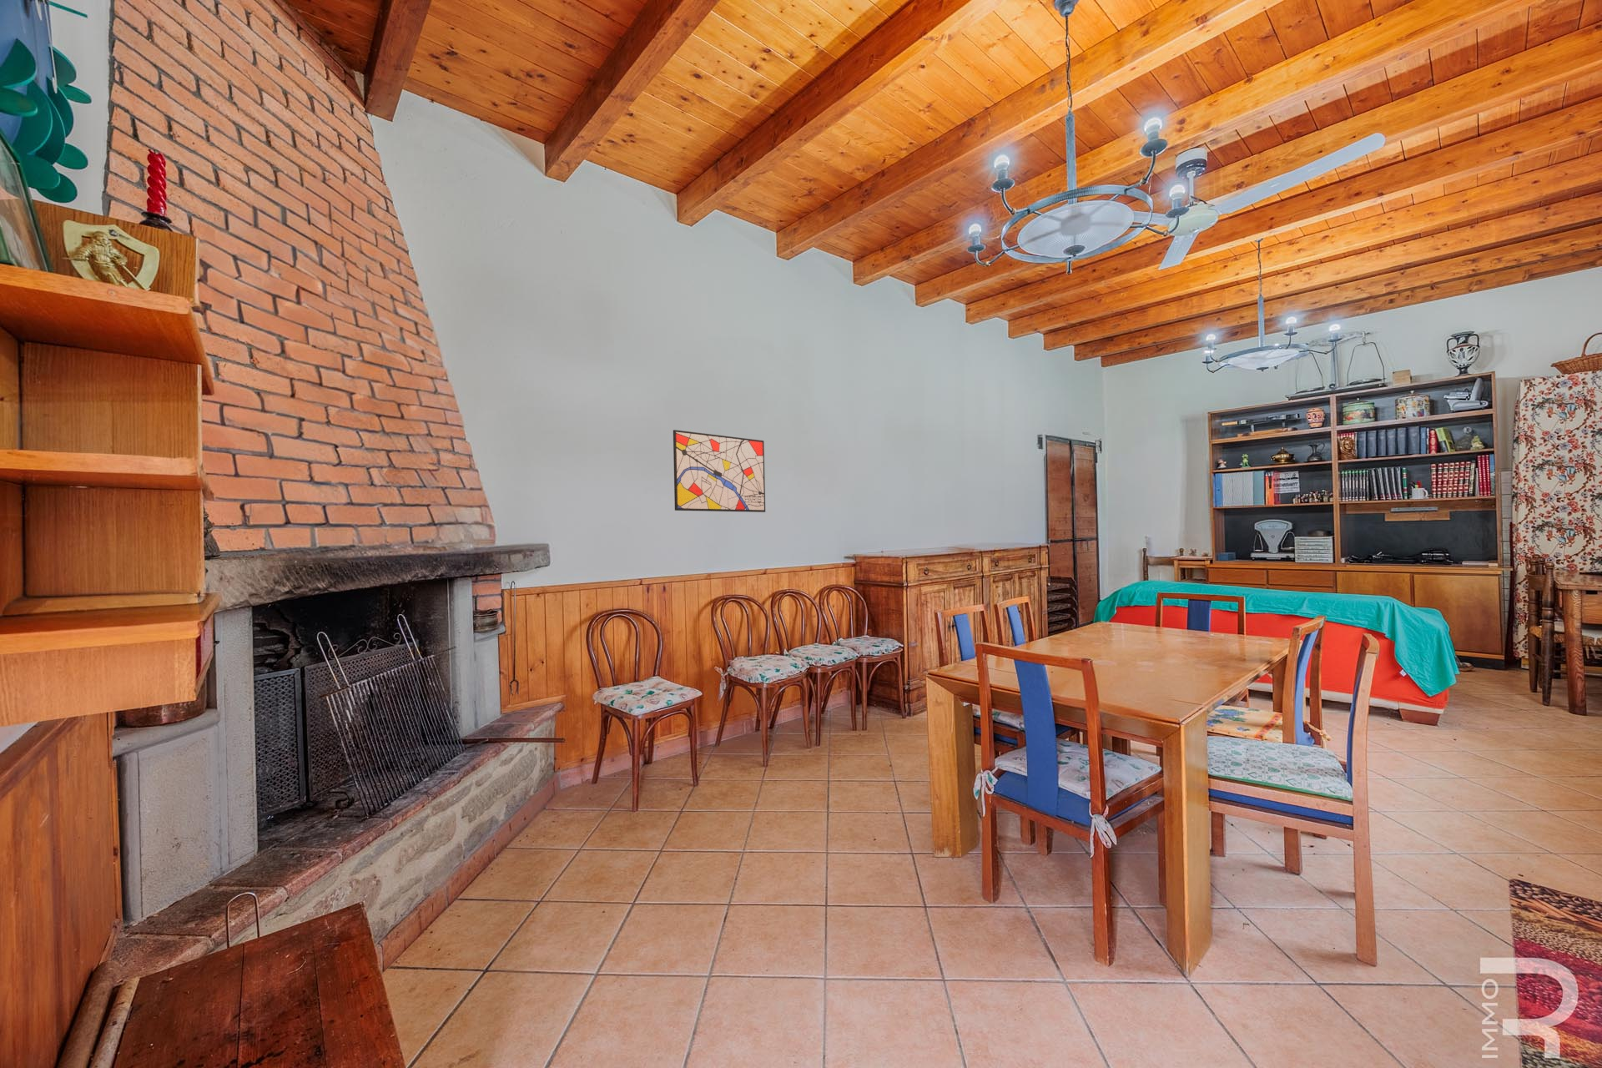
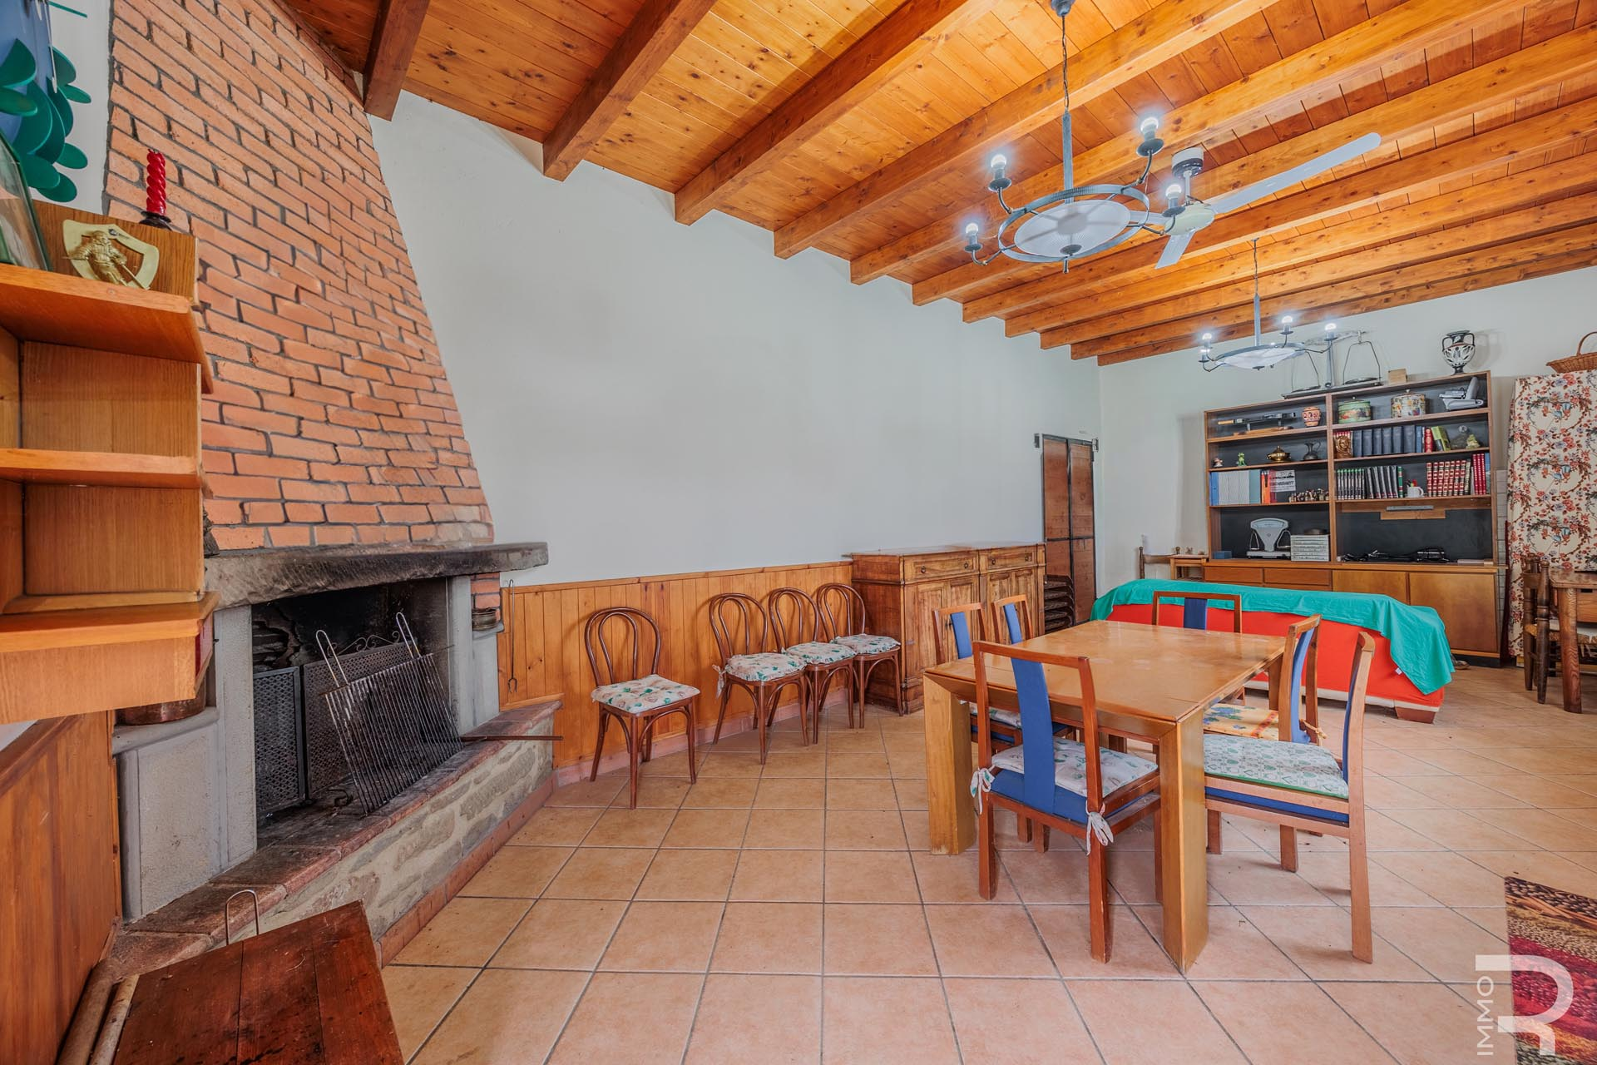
- wall art (722, 473)
